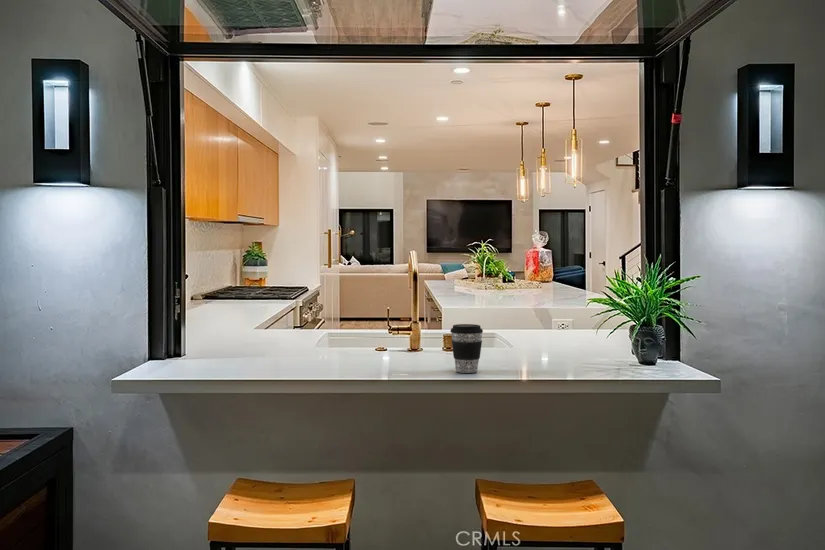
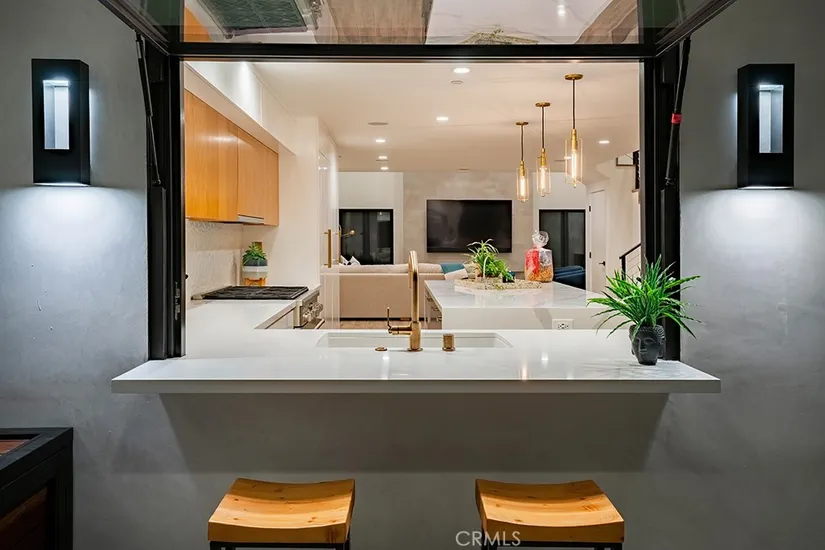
- coffee cup (466, 348)
